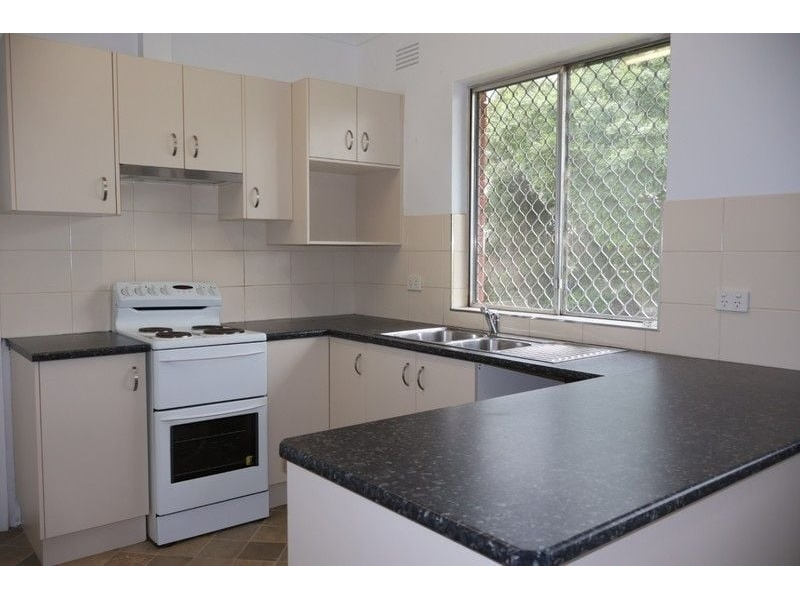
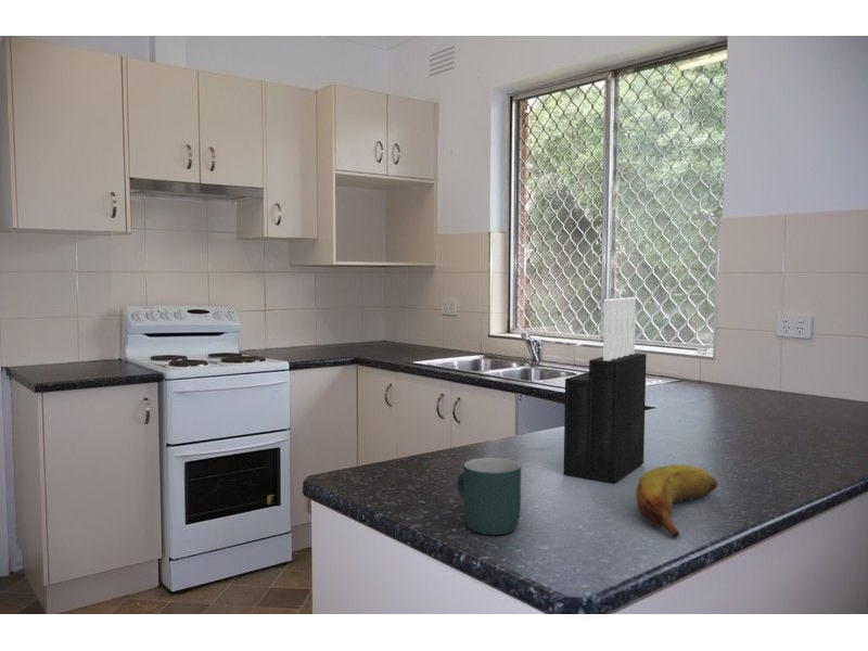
+ fruit (689, 493)
+ mug (482, 494)
+ knife block (601, 383)
